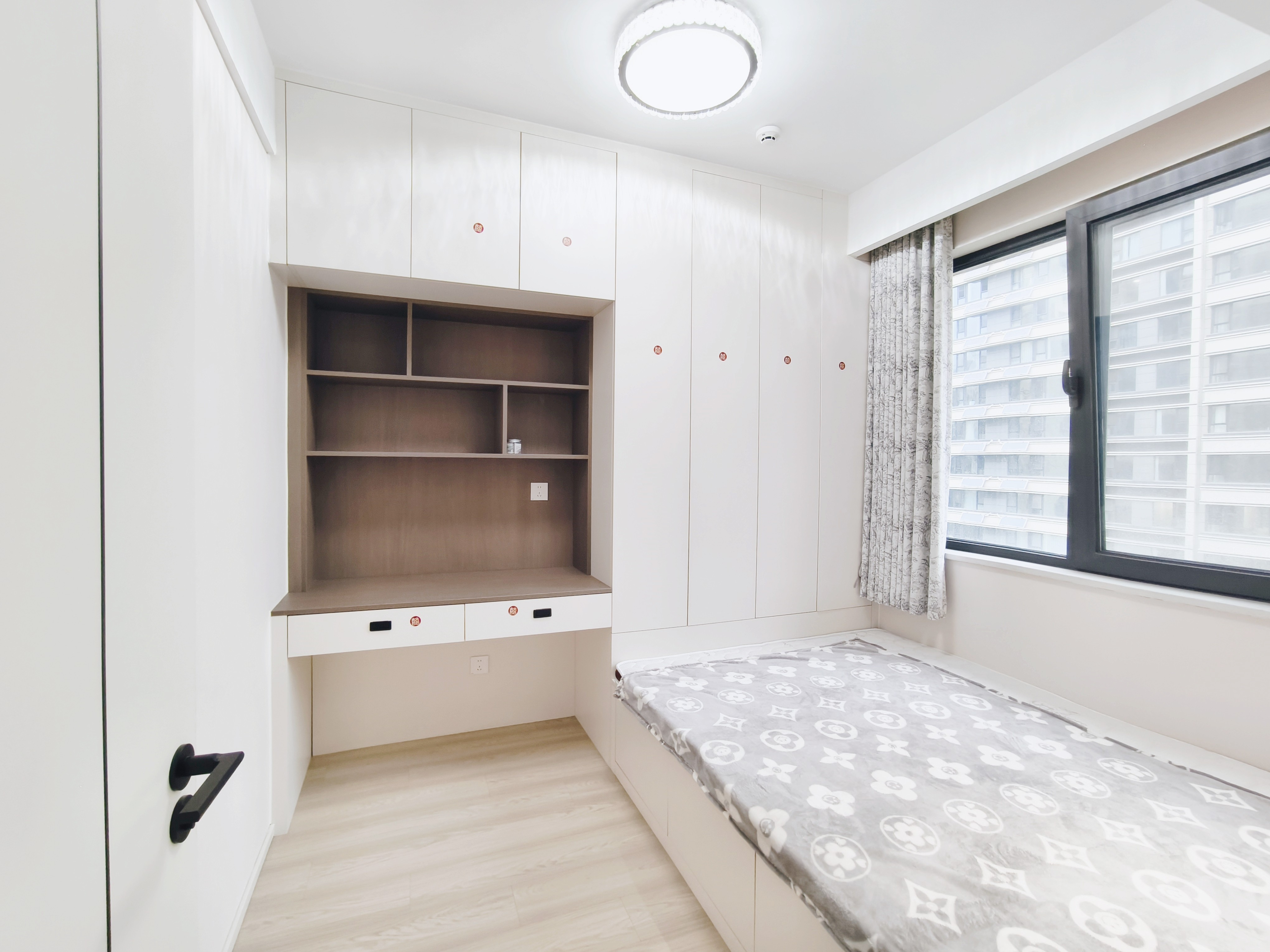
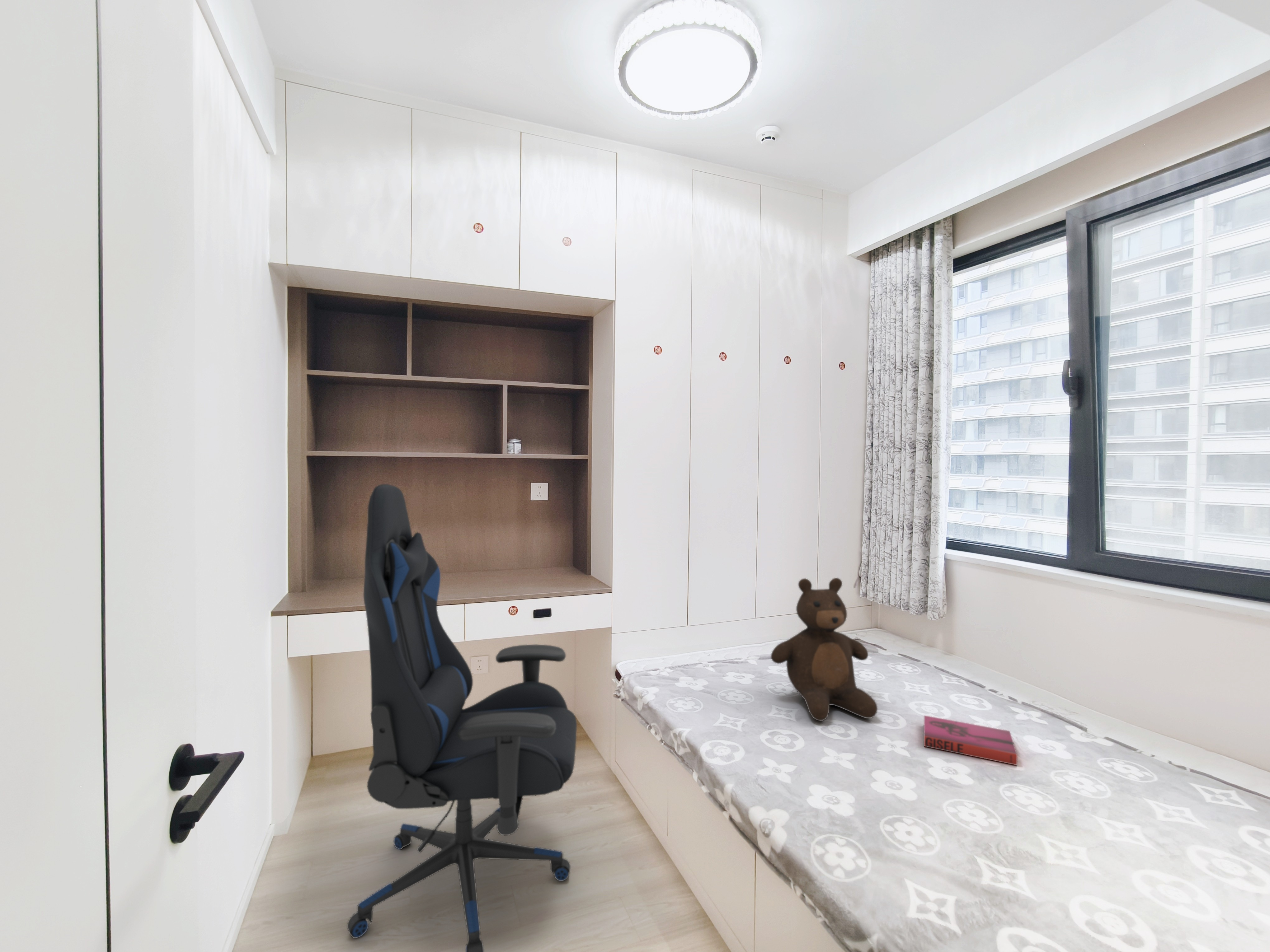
+ teddy bear (828, 644)
+ chair (473, 684)
+ hardback book (967, 739)
